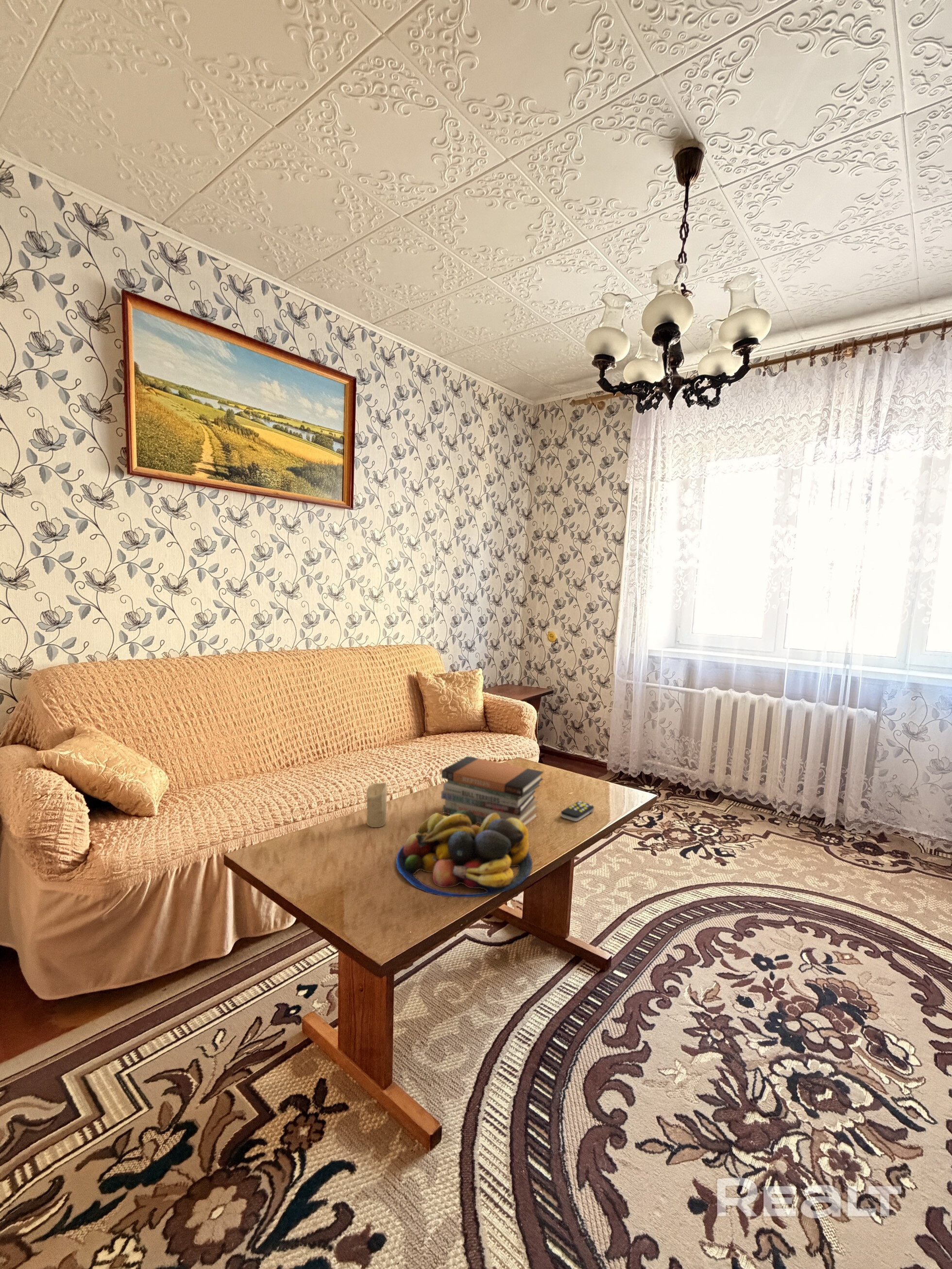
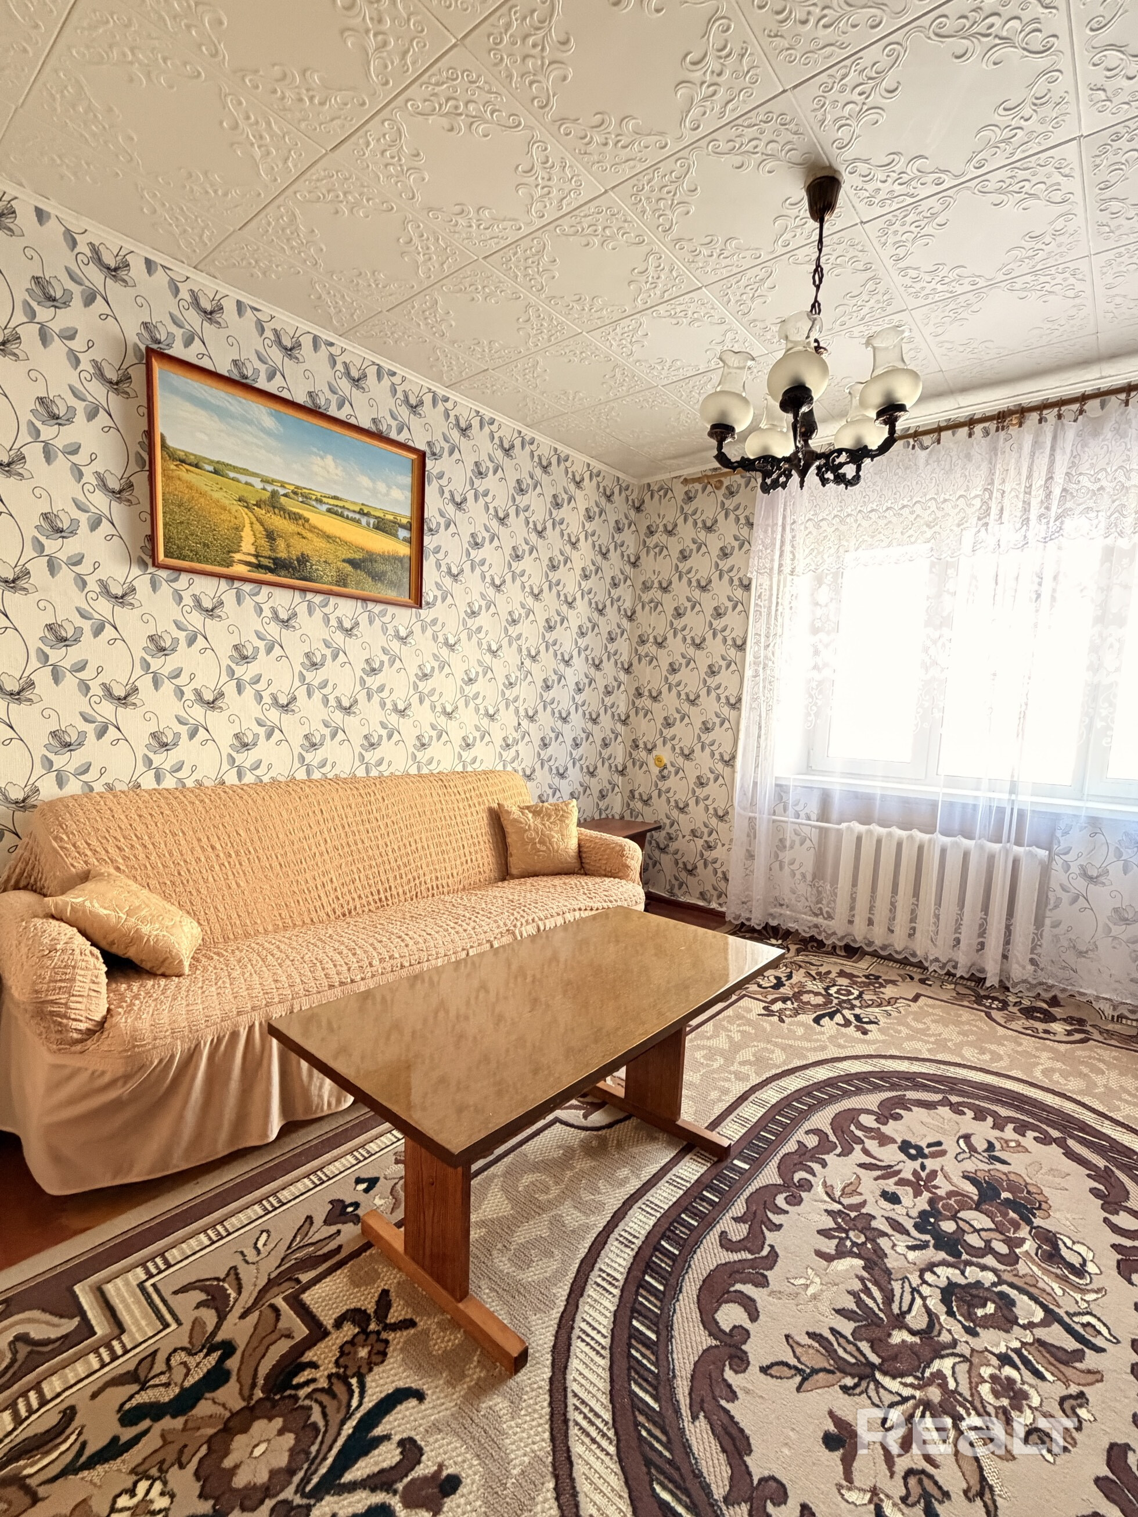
- book stack (491, 792)
- remote control (578, 810)
- candle (376, 804)
- fruit bowl (464, 838)
